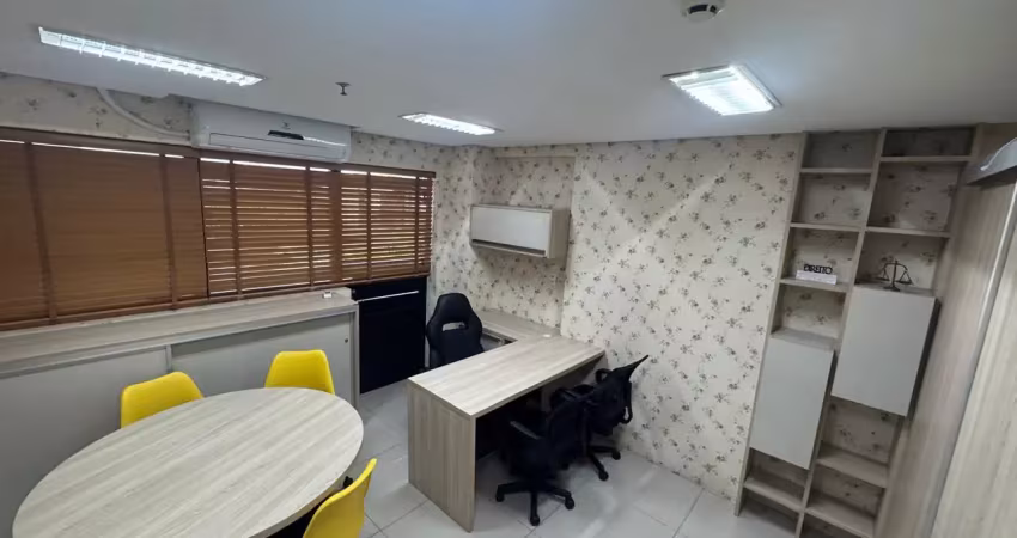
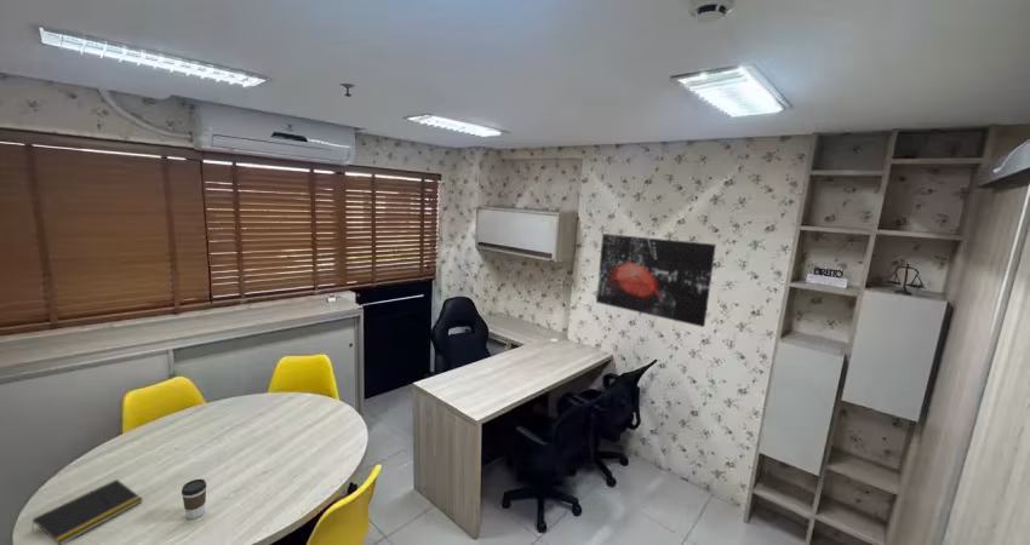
+ notepad (91, 509)
+ wall art (650, 276)
+ coffee cup (194, 499)
